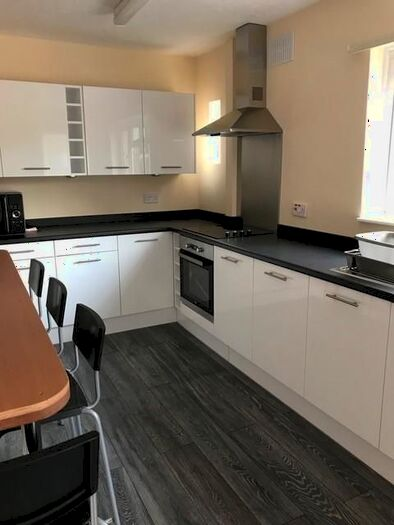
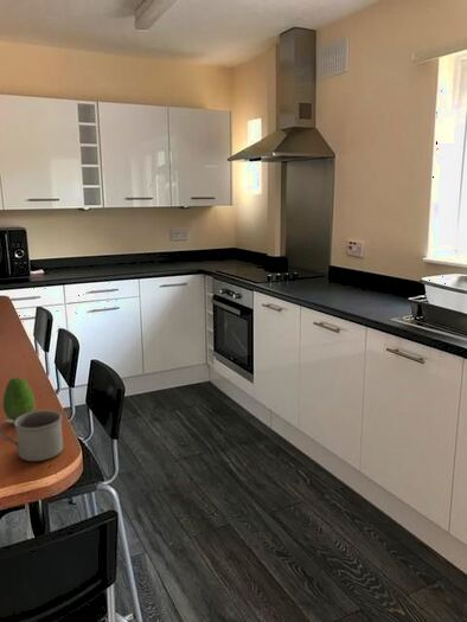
+ mug (36, 435)
+ fruit (18, 399)
